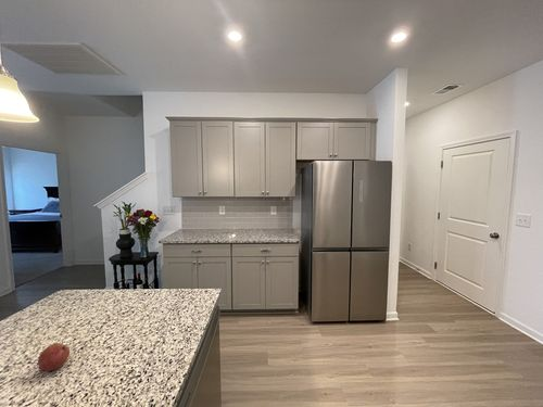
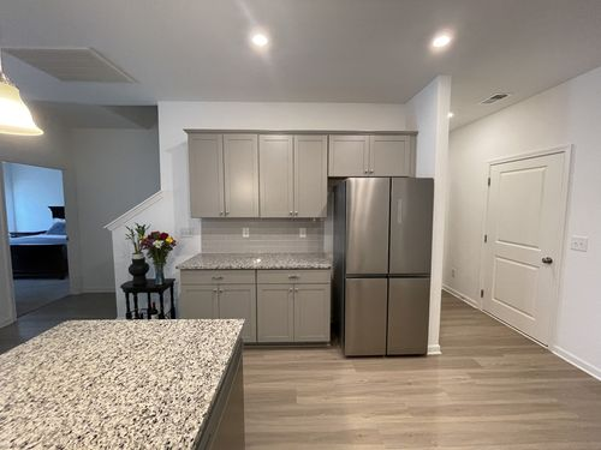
- fruit (52, 356)
